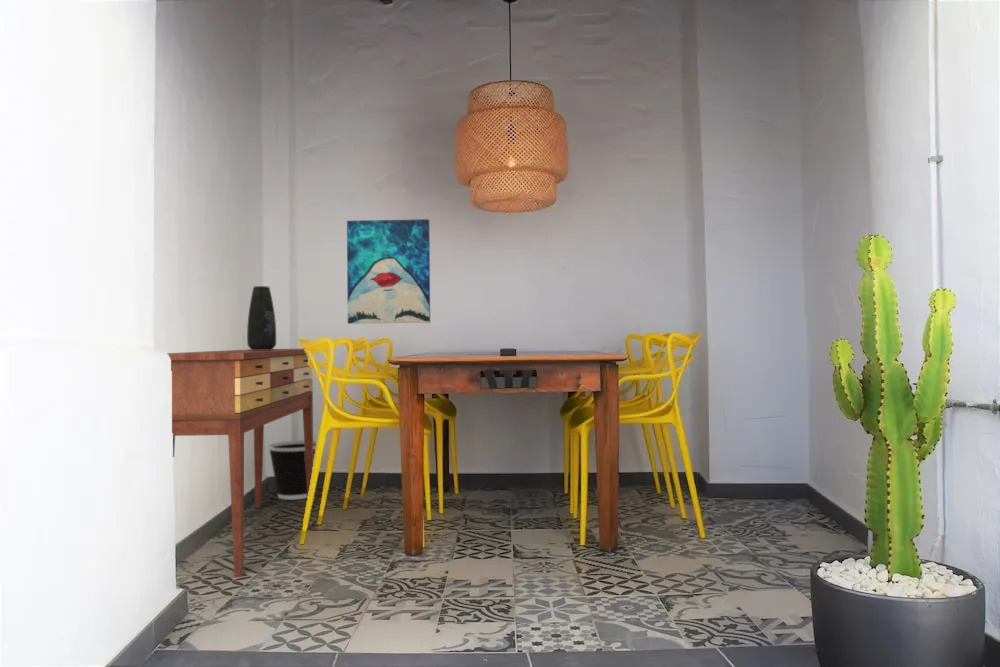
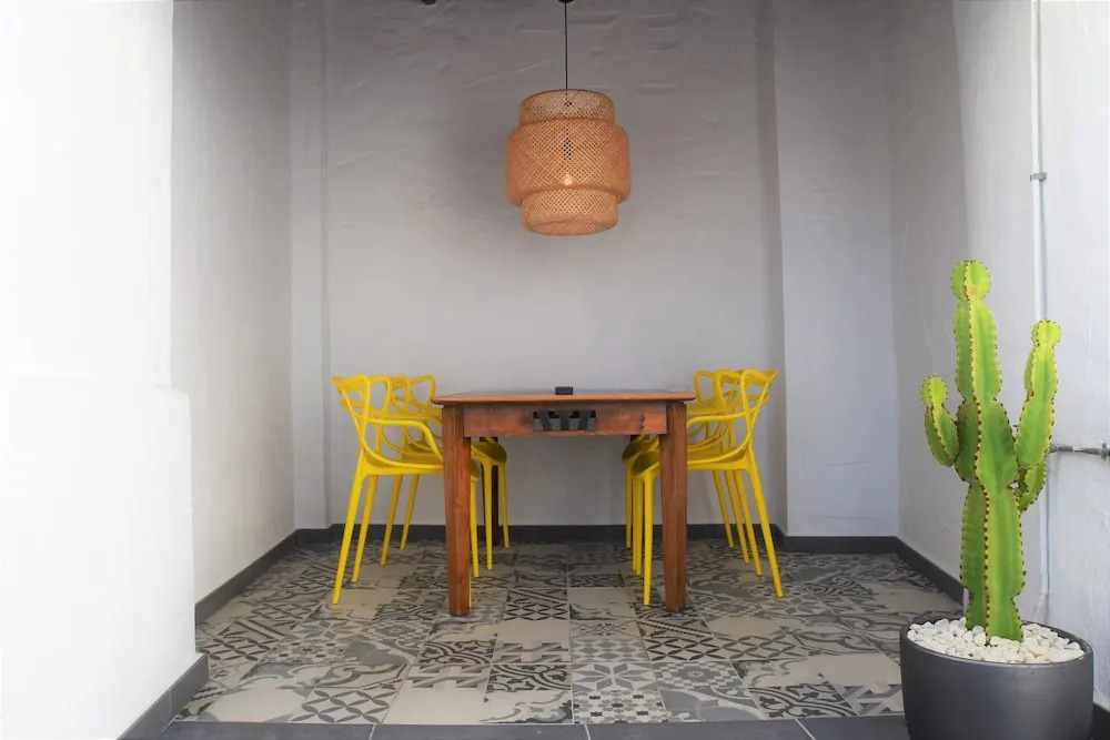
- wastebasket (295, 470)
- wall art (388, 271)
- vase (261, 318)
- console table (254, 443)
